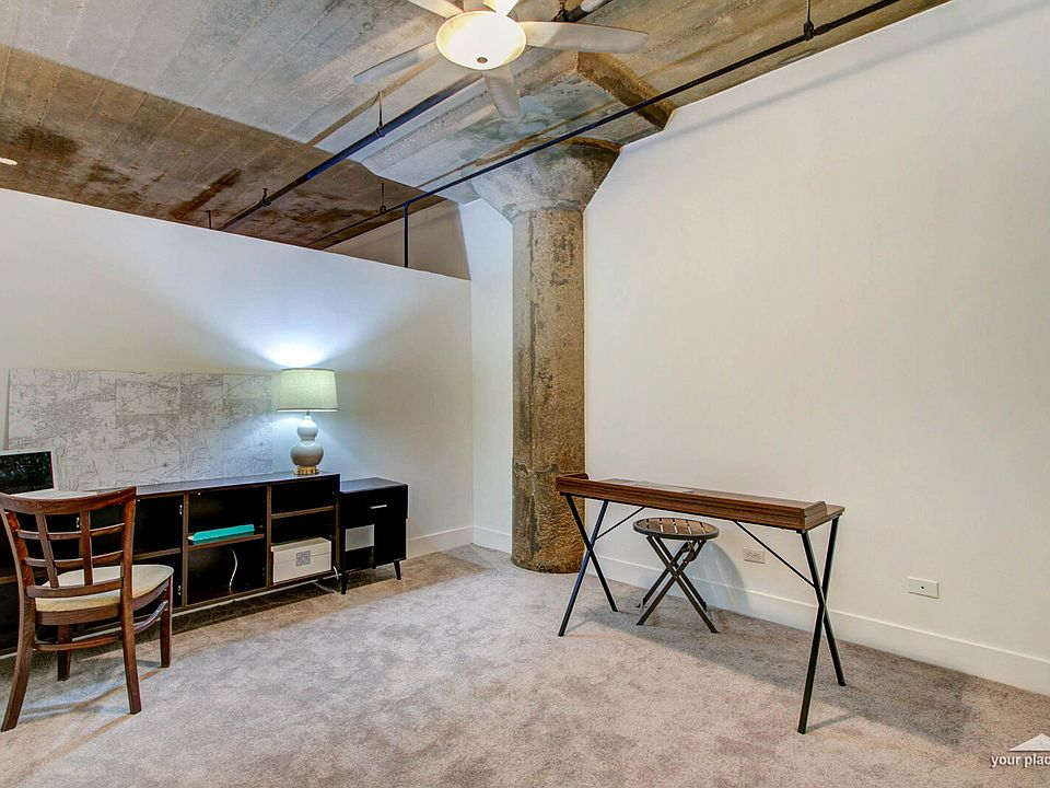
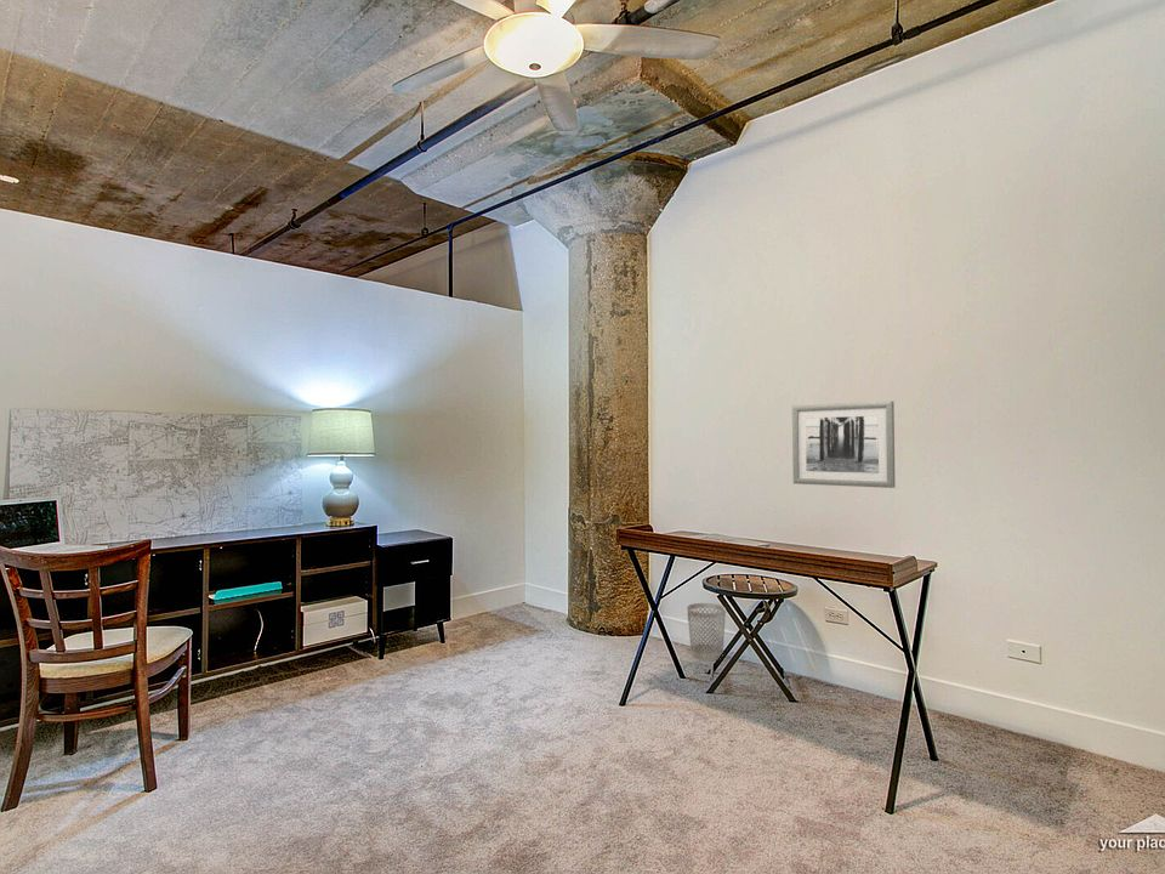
+ wastebasket (706, 631)
+ wall art (840, 444)
